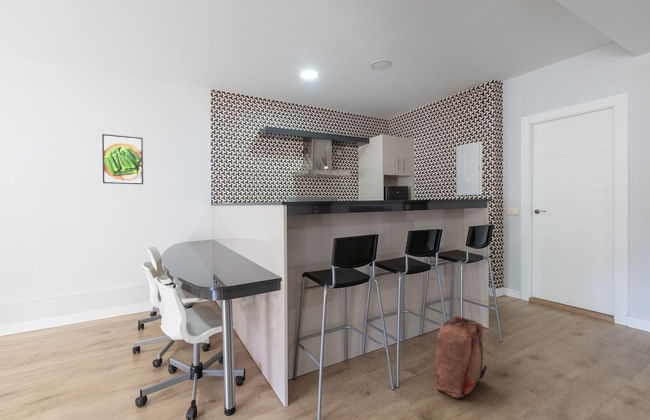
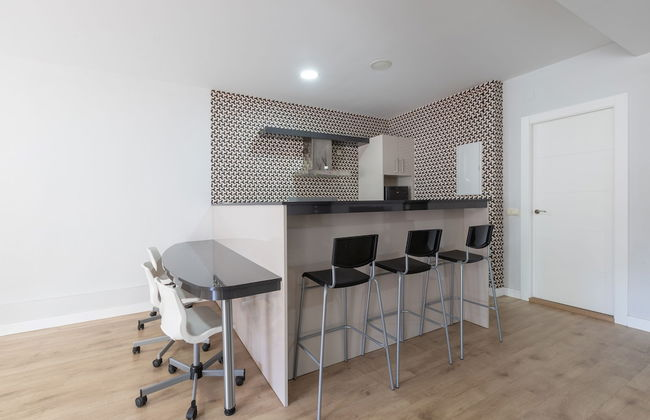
- backpack (462, 351)
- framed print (123, 159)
